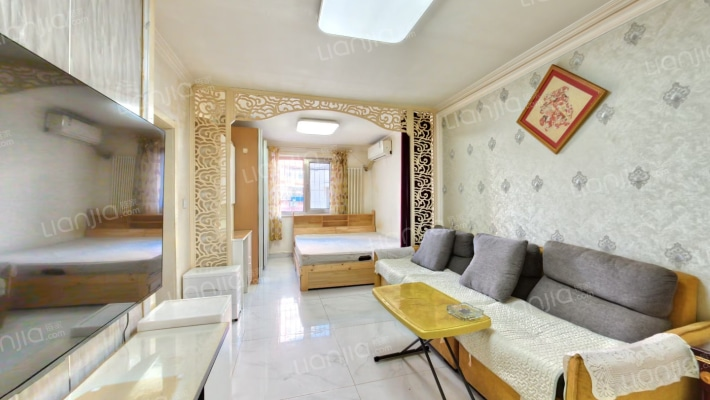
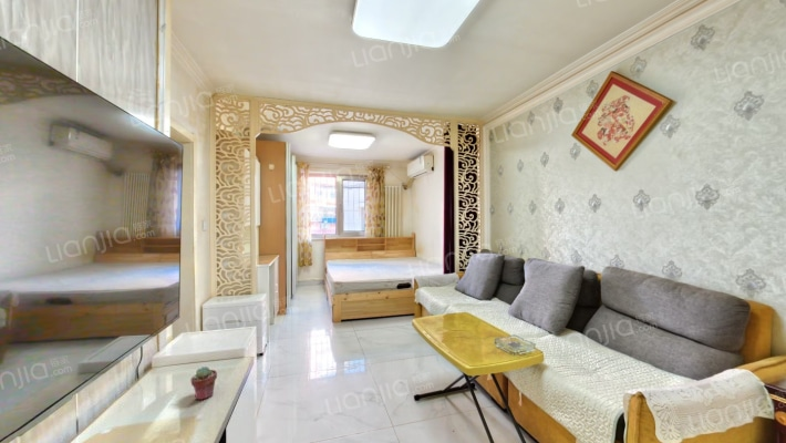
+ potted succulent (204, 381)
